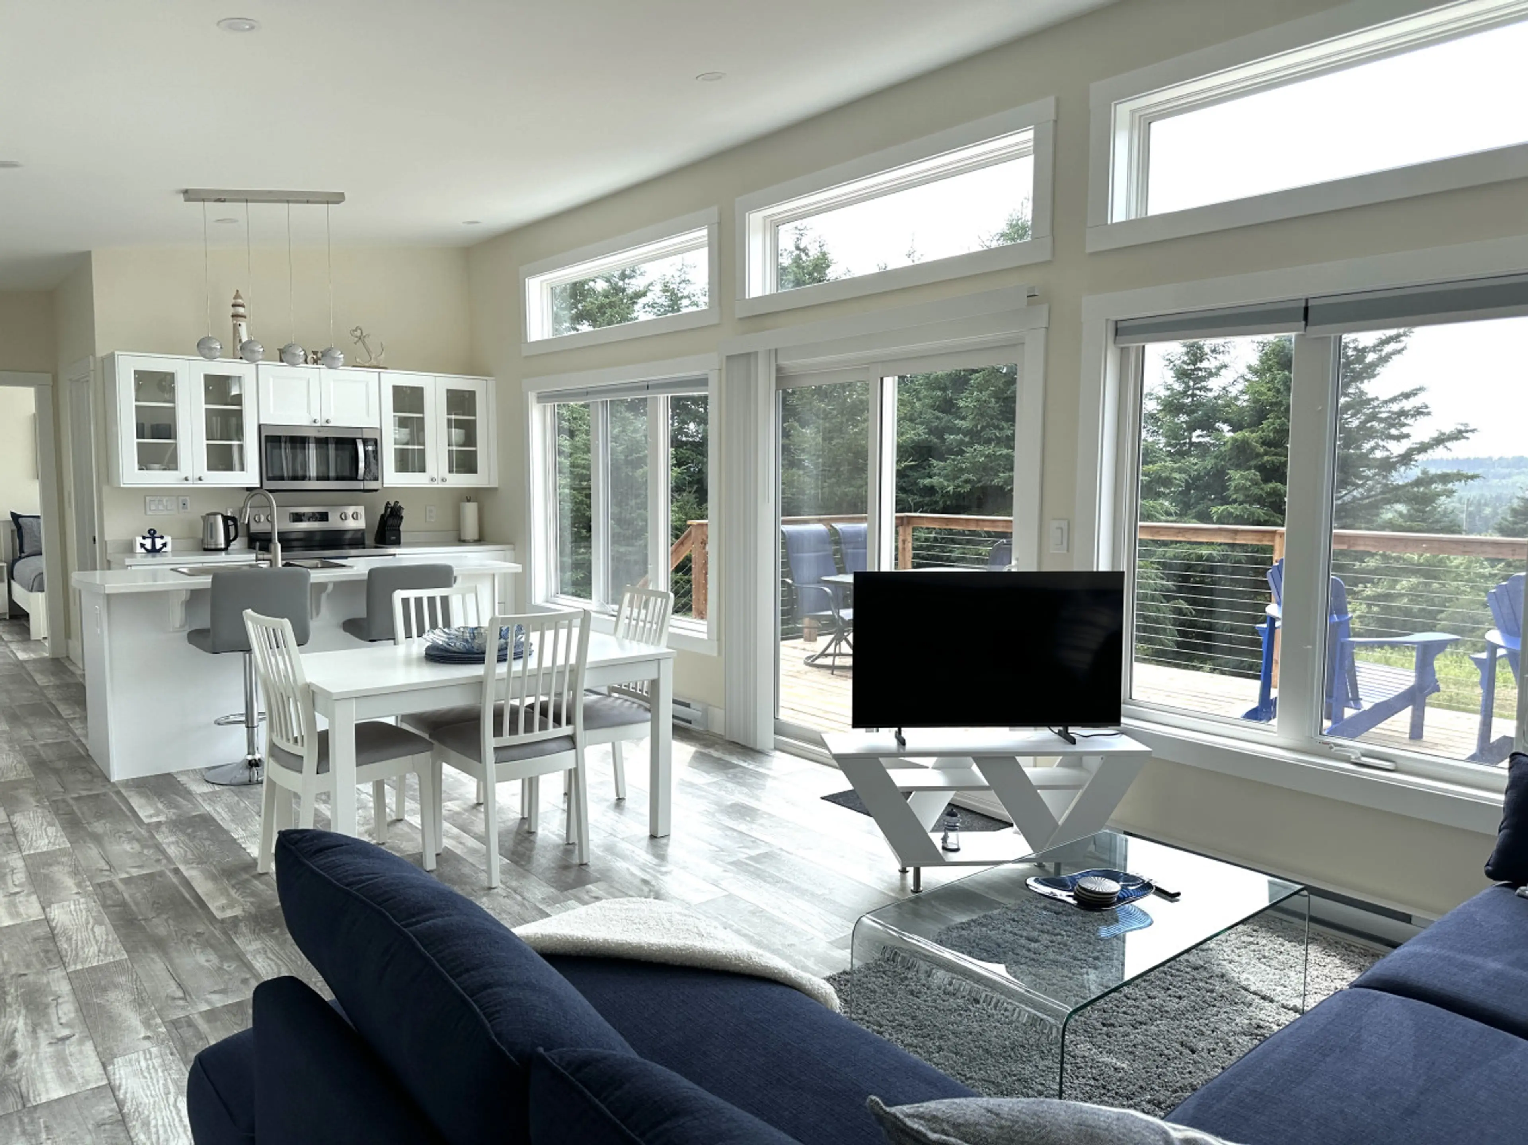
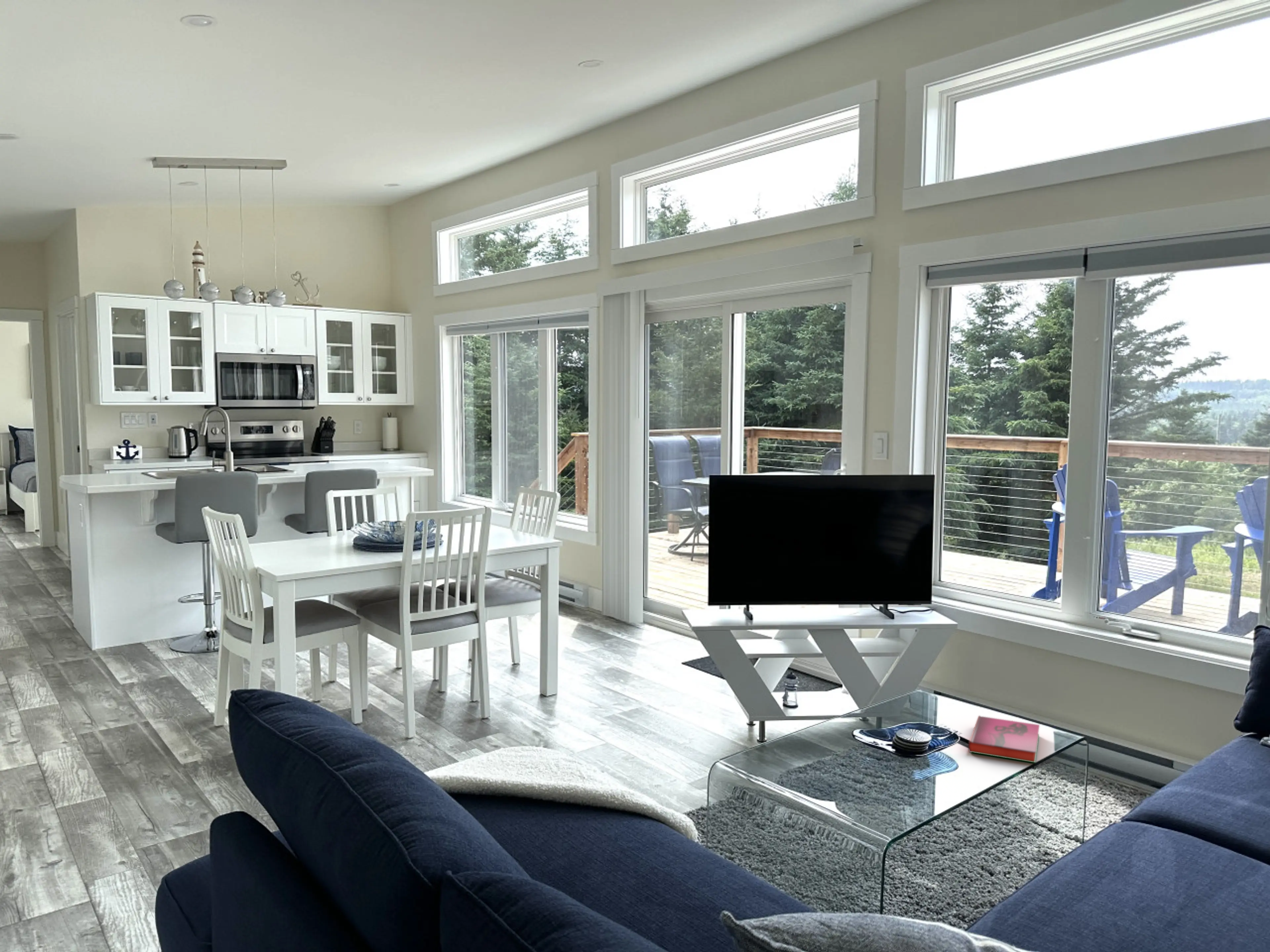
+ hardback book (1004, 738)
